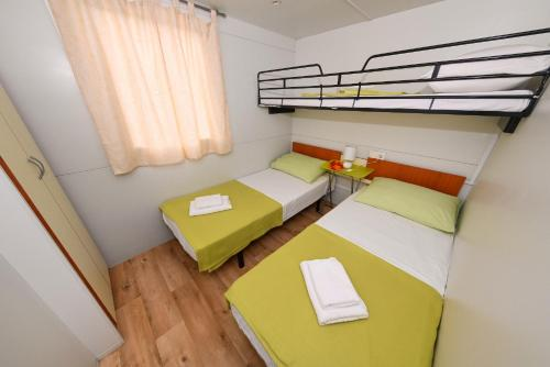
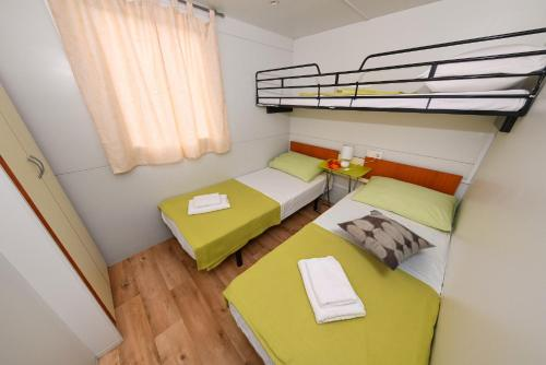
+ decorative pillow (382, 233)
